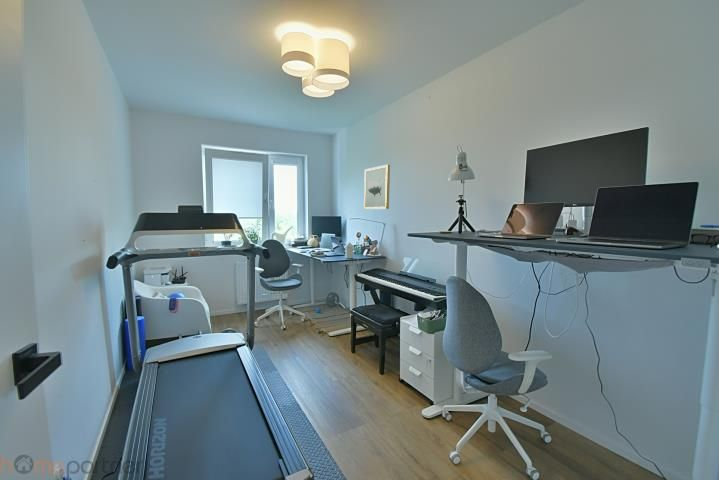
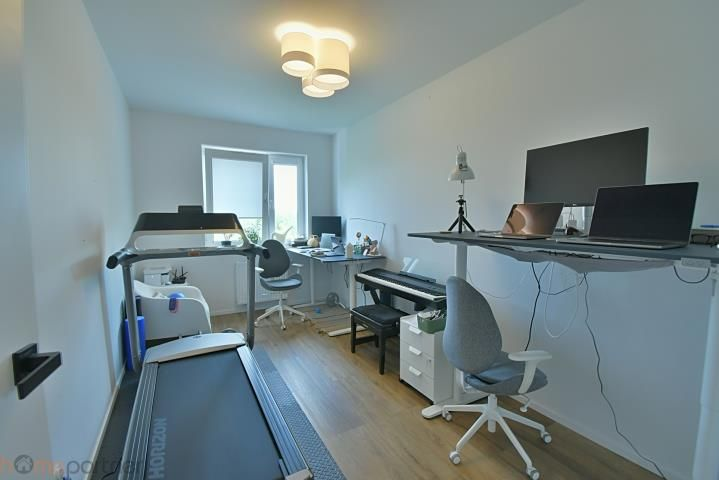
- wall art (376, 188)
